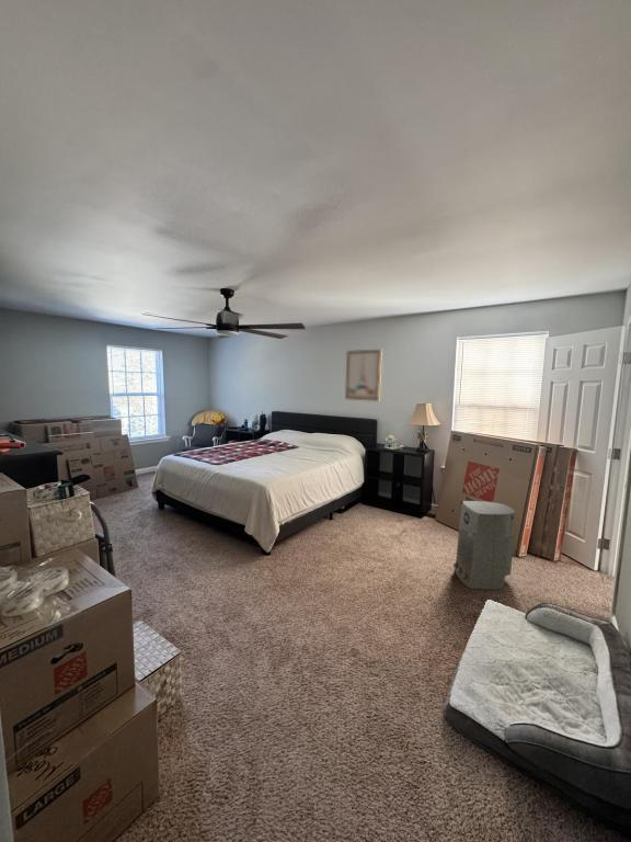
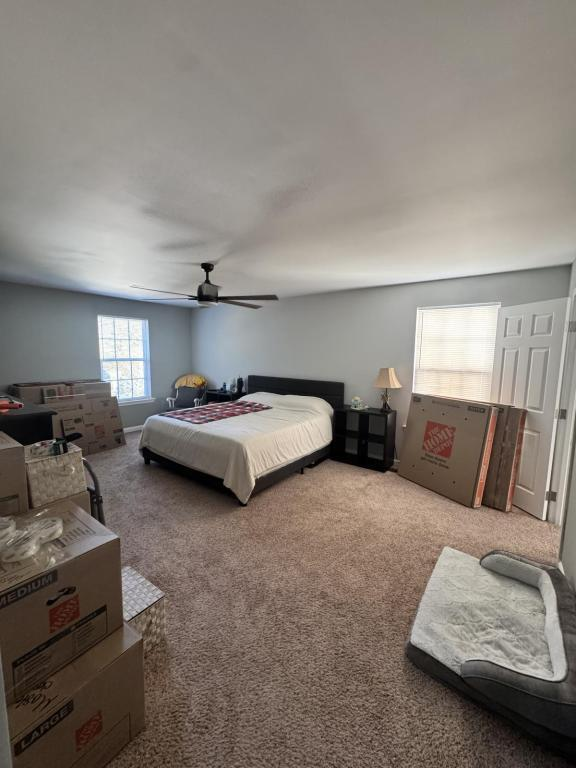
- wall art (363, 375)
- air purifier (484, 543)
